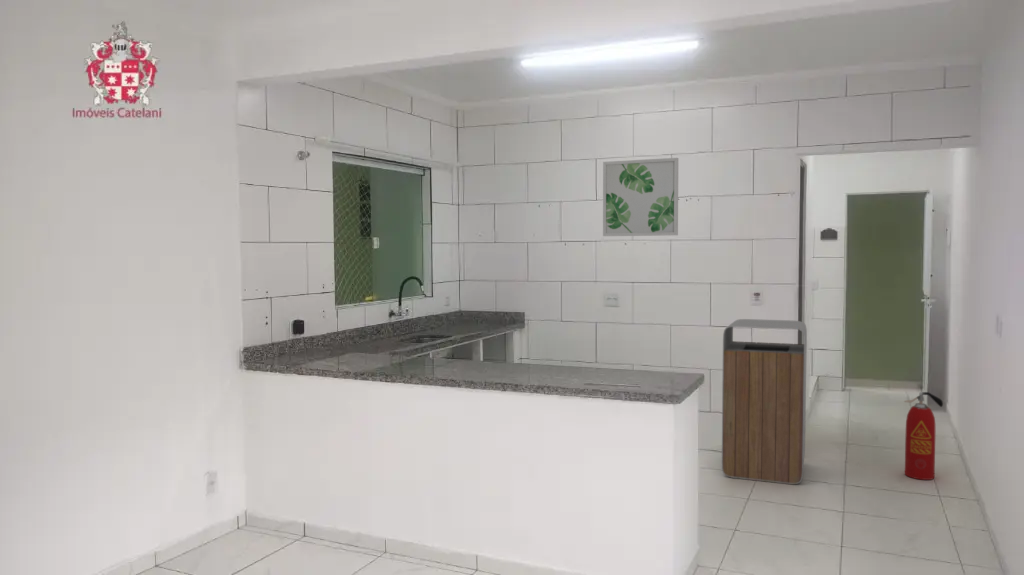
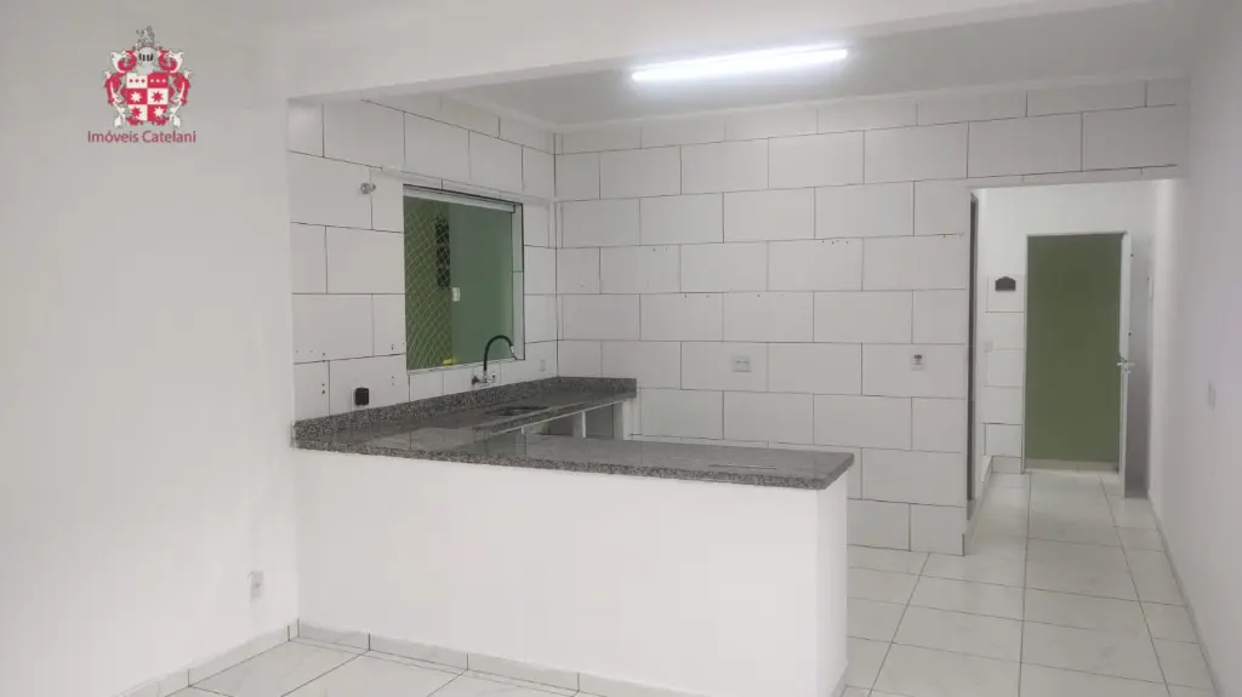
- fire extinguisher (922, 434)
- trash can (765, 396)
- wall art (639, 198)
